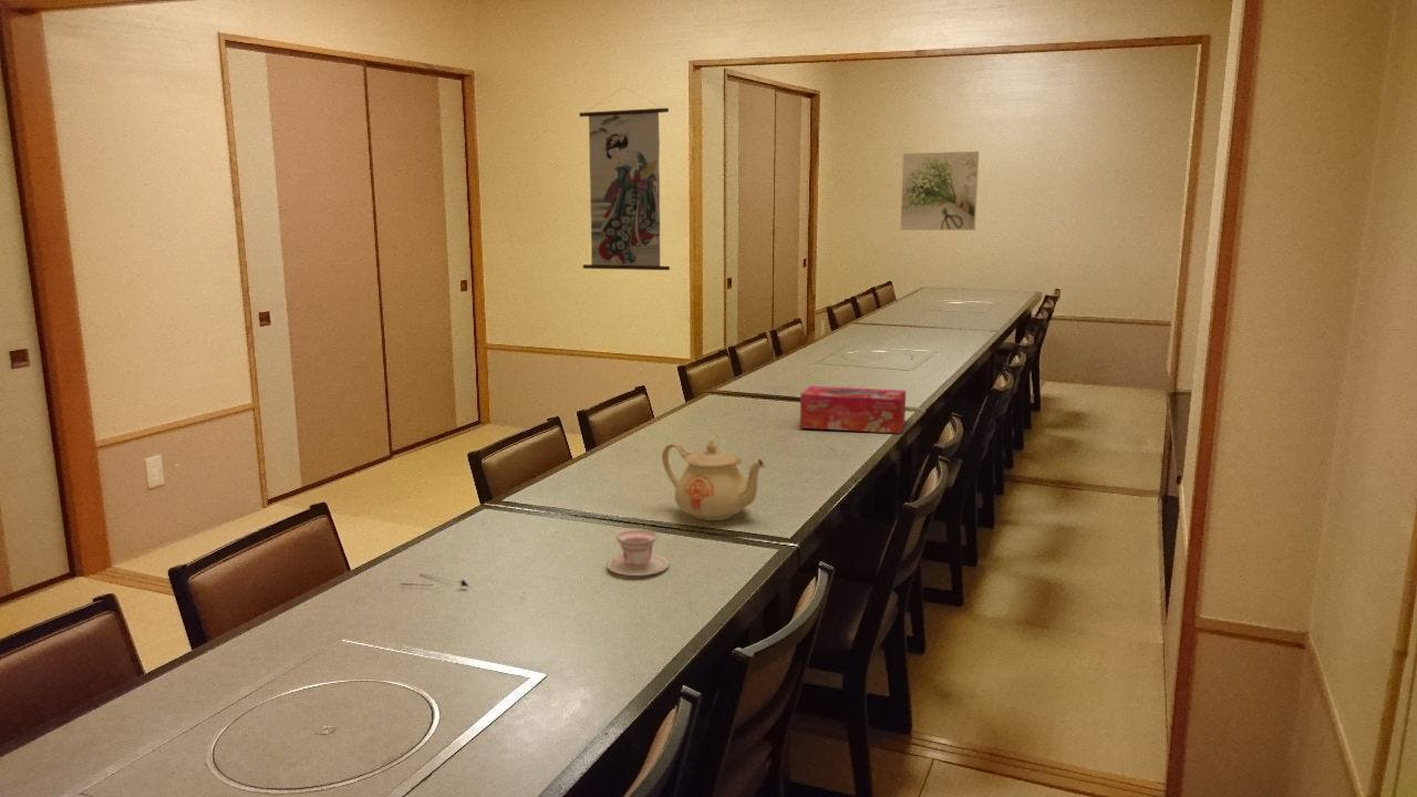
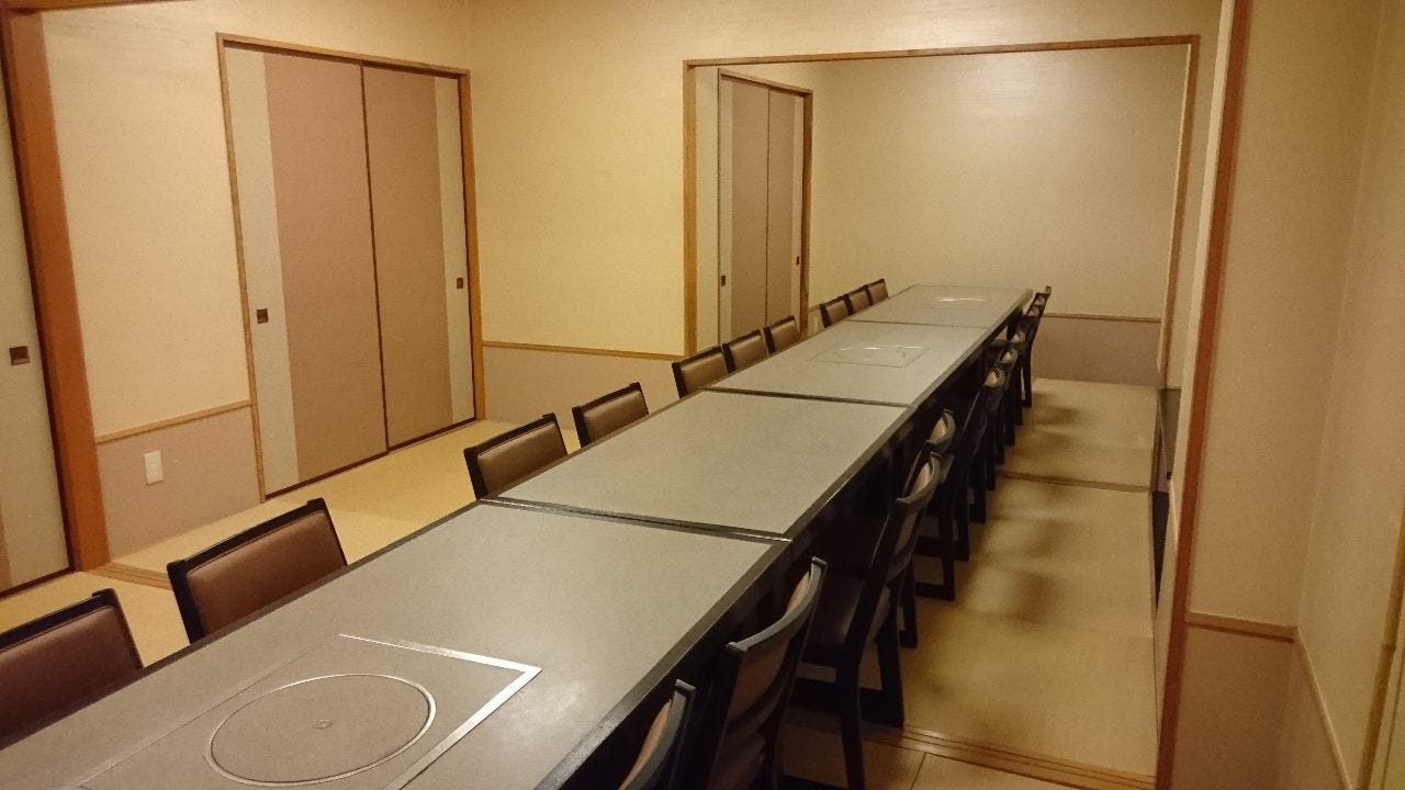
- tissue box (852, 408)
- wall scroll (623, 179)
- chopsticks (466, 584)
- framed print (939, 192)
- teacup (638, 550)
- teapot (712, 477)
